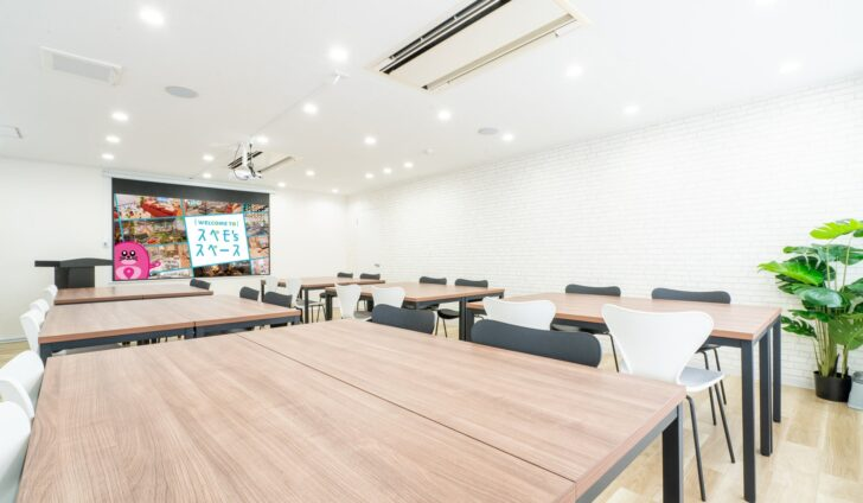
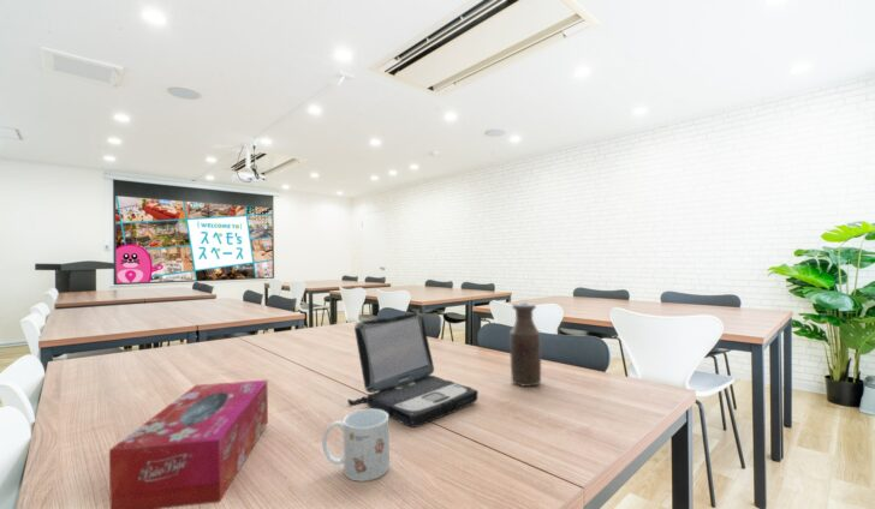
+ laptop (412, 360)
+ bottle (524, 342)
+ mug (356, 443)
+ tissue box (206, 432)
